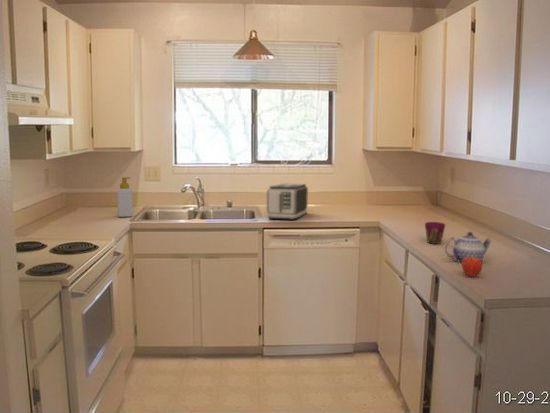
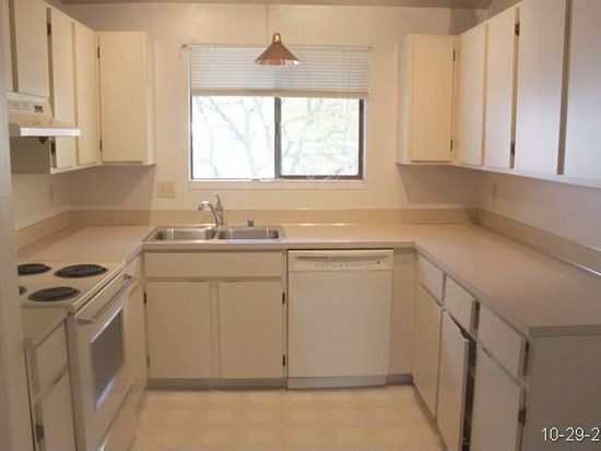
- cup (434, 233)
- teapot (468, 246)
- toaster (287, 200)
- soap bottle (124, 196)
- fruit (472, 266)
